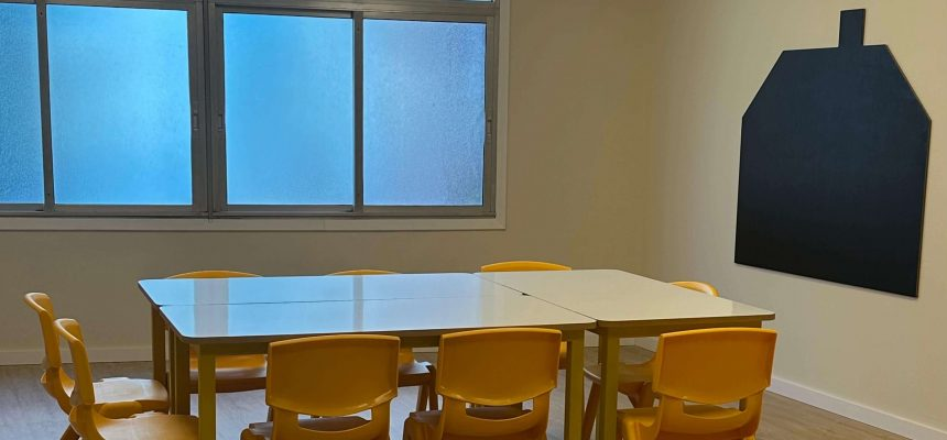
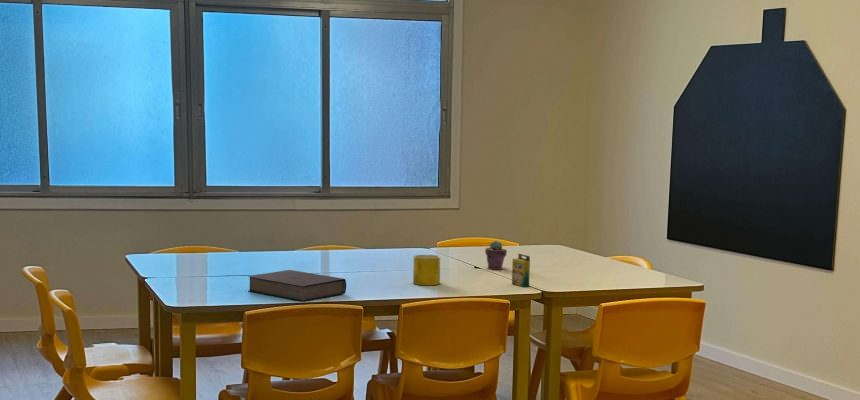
+ book (296, 284)
+ crayon box (520, 270)
+ potted succulent (495, 254)
+ cup (426, 269)
